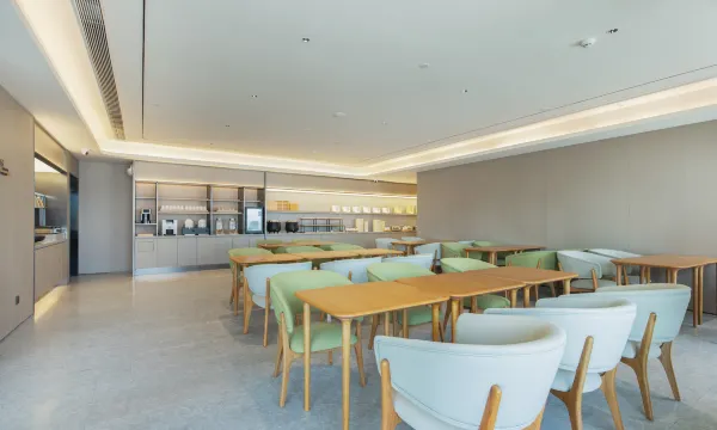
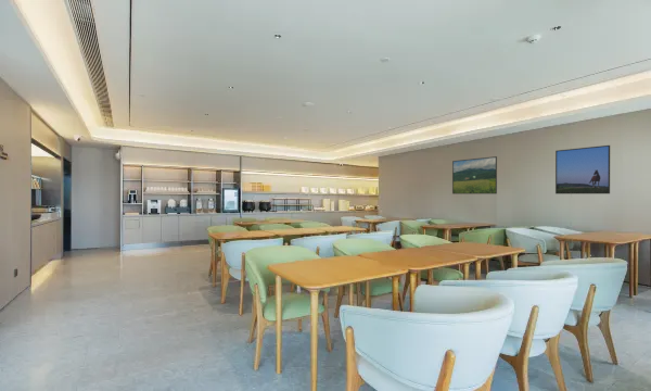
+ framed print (473, 176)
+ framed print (580, 171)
